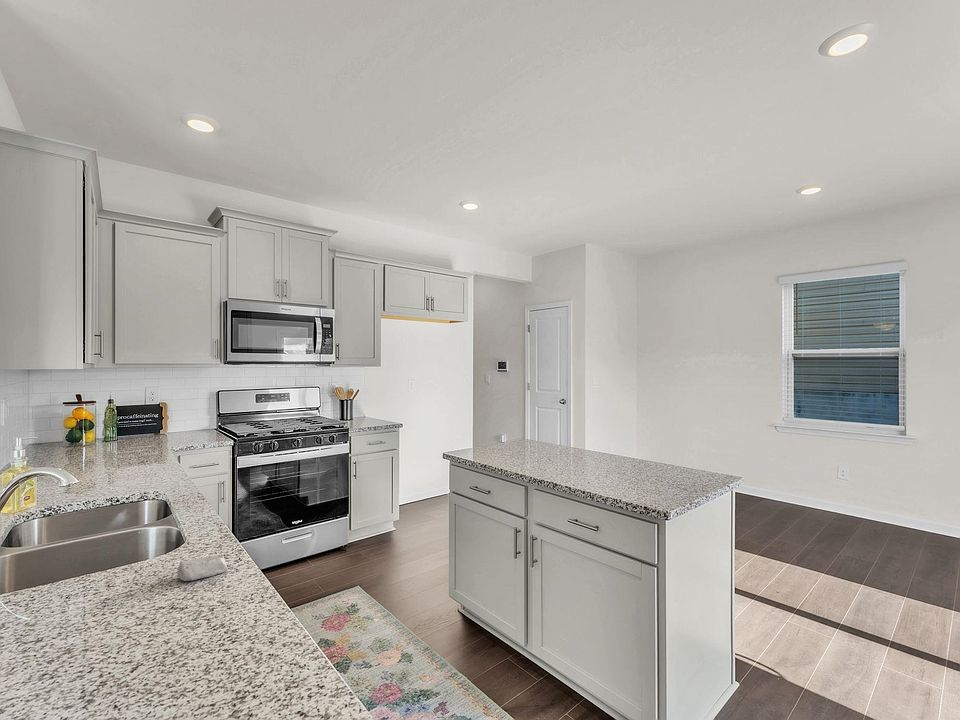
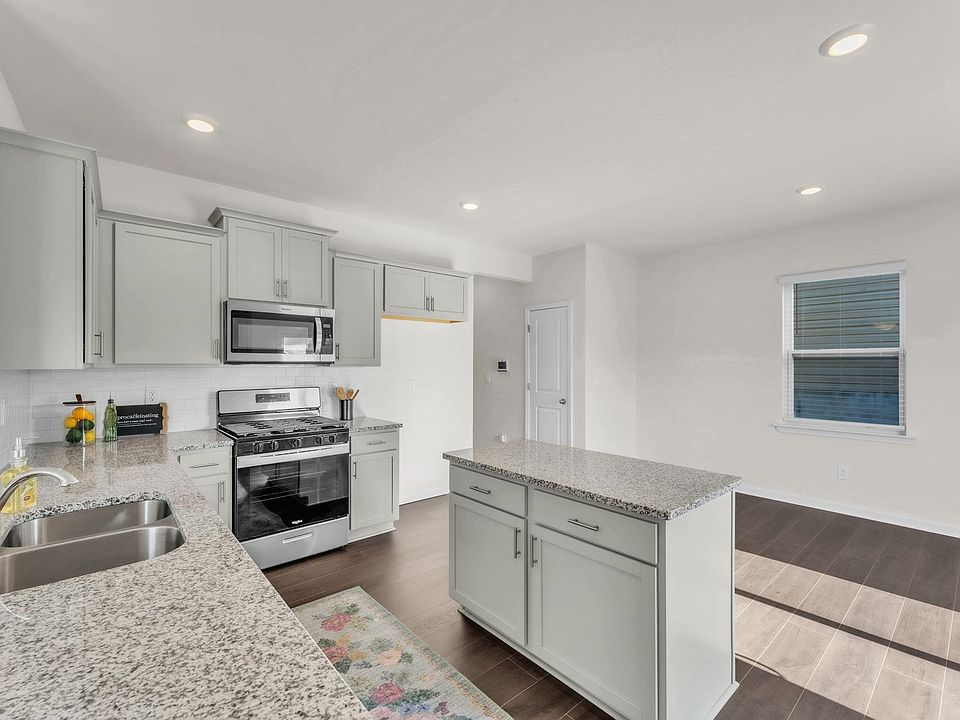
- soap bar (203, 565)
